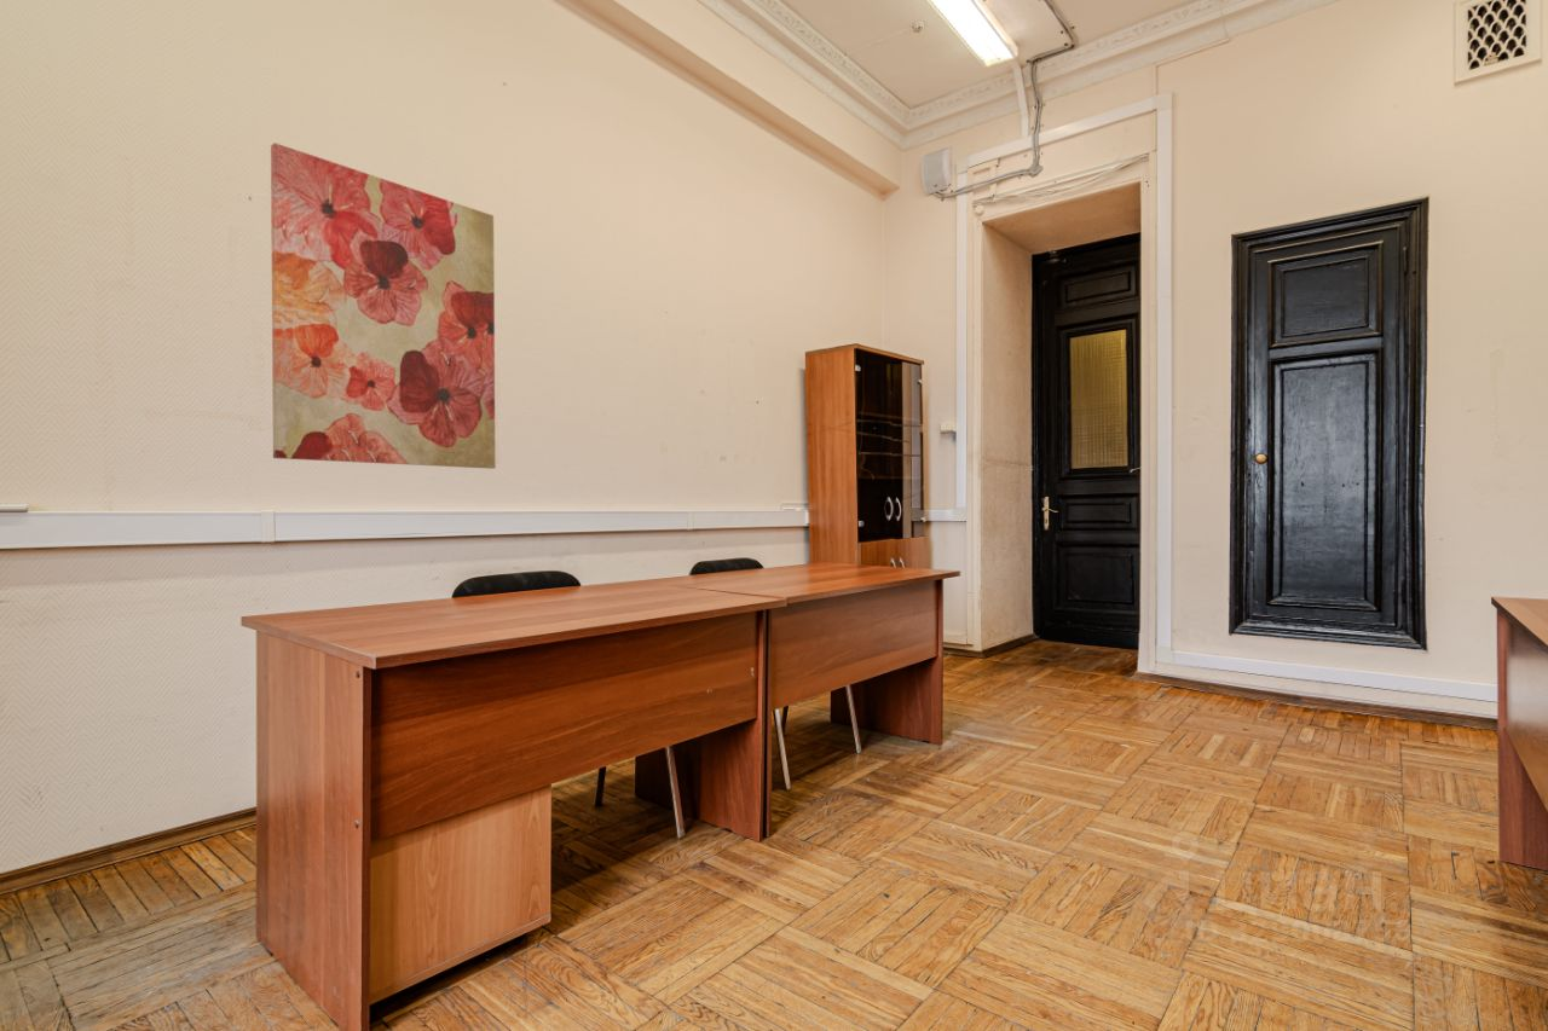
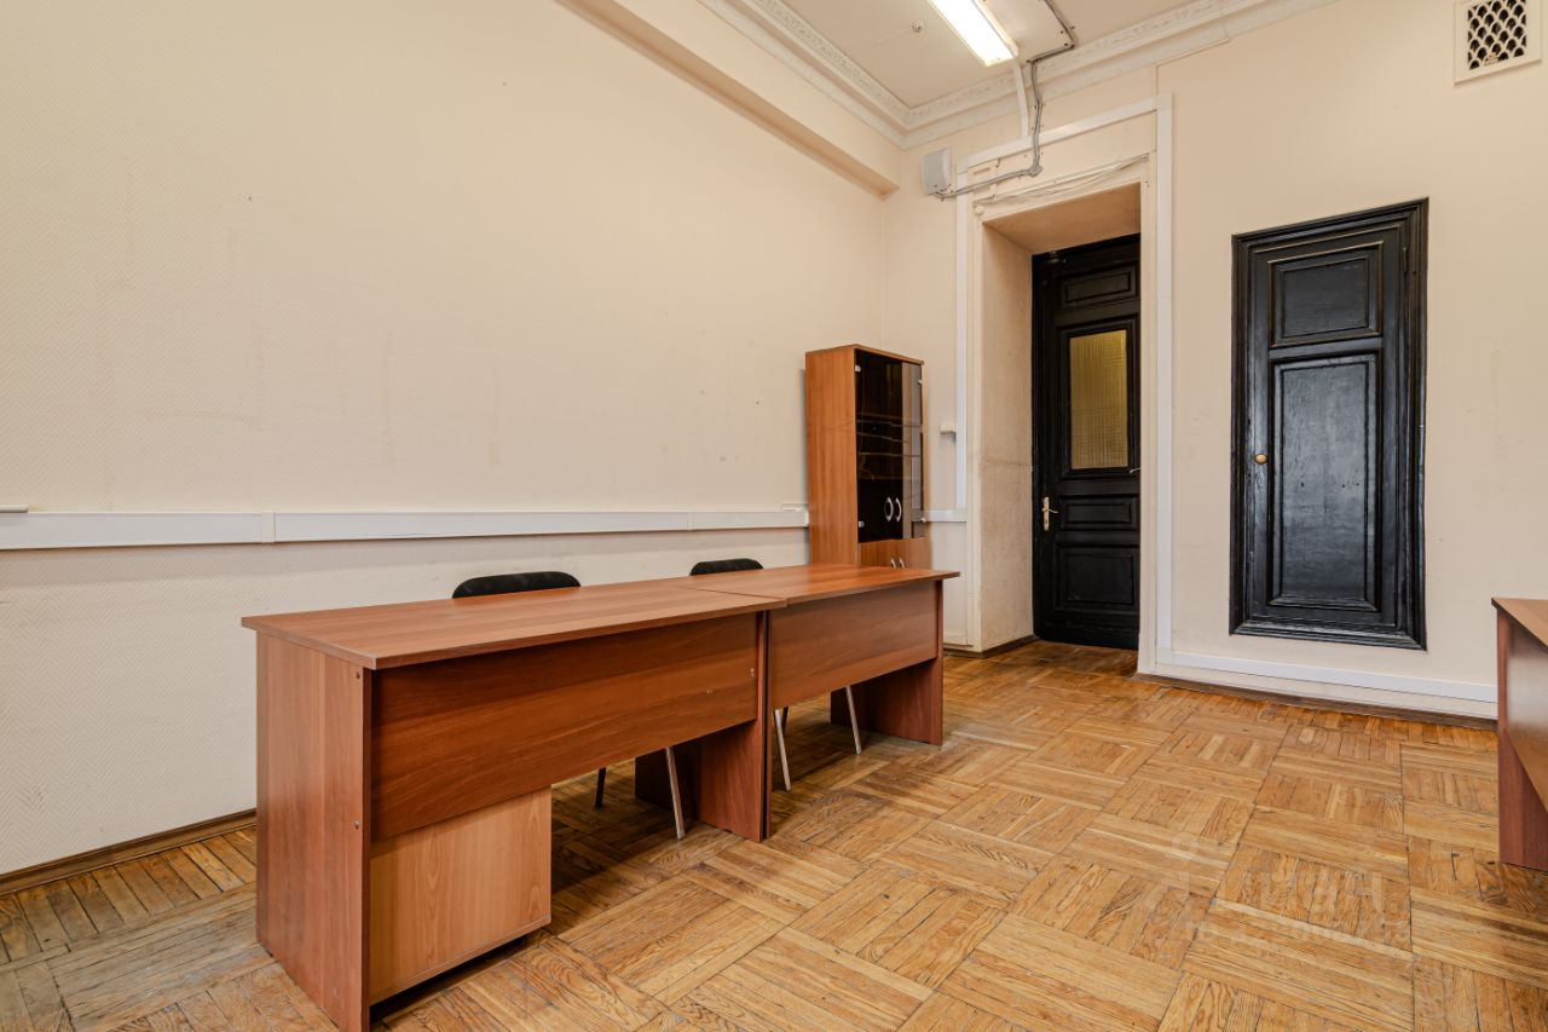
- wall art (394, 324)
